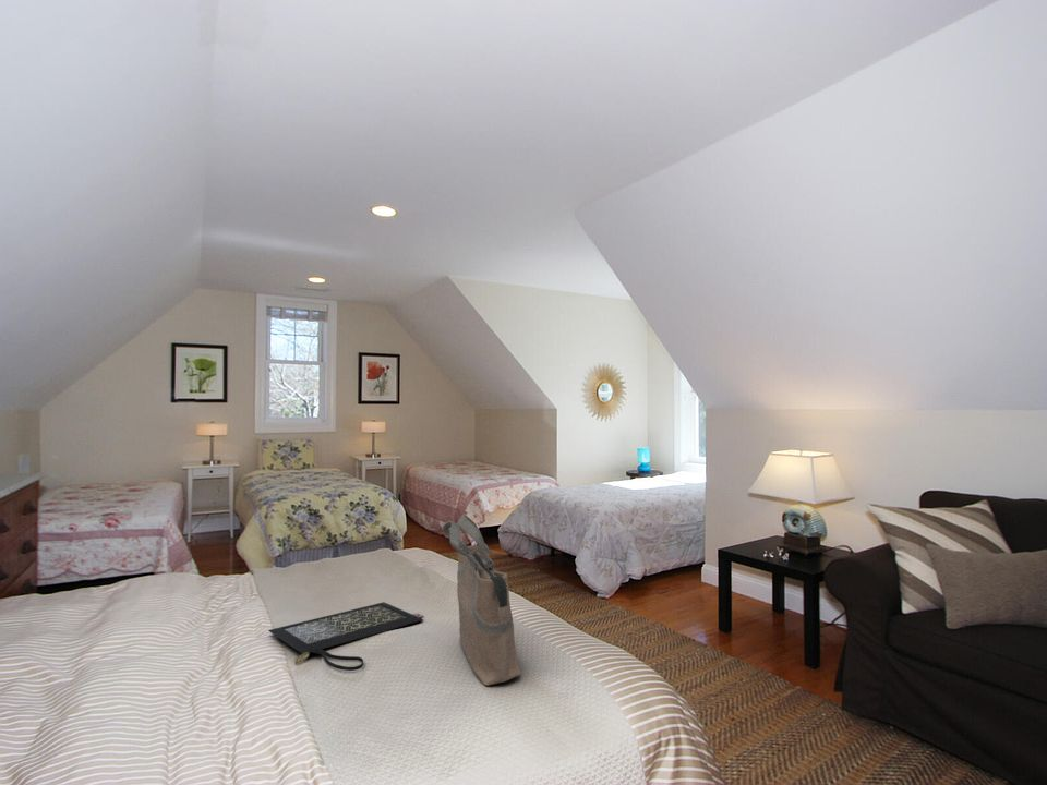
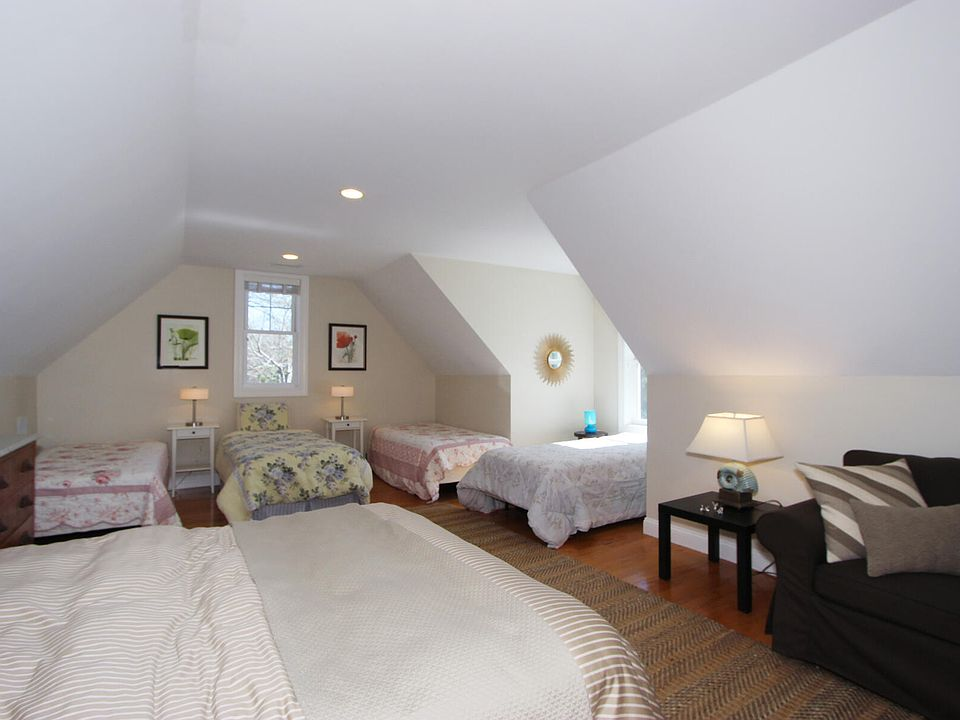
- clutch bag (344, 627)
- tote bag (480, 589)
